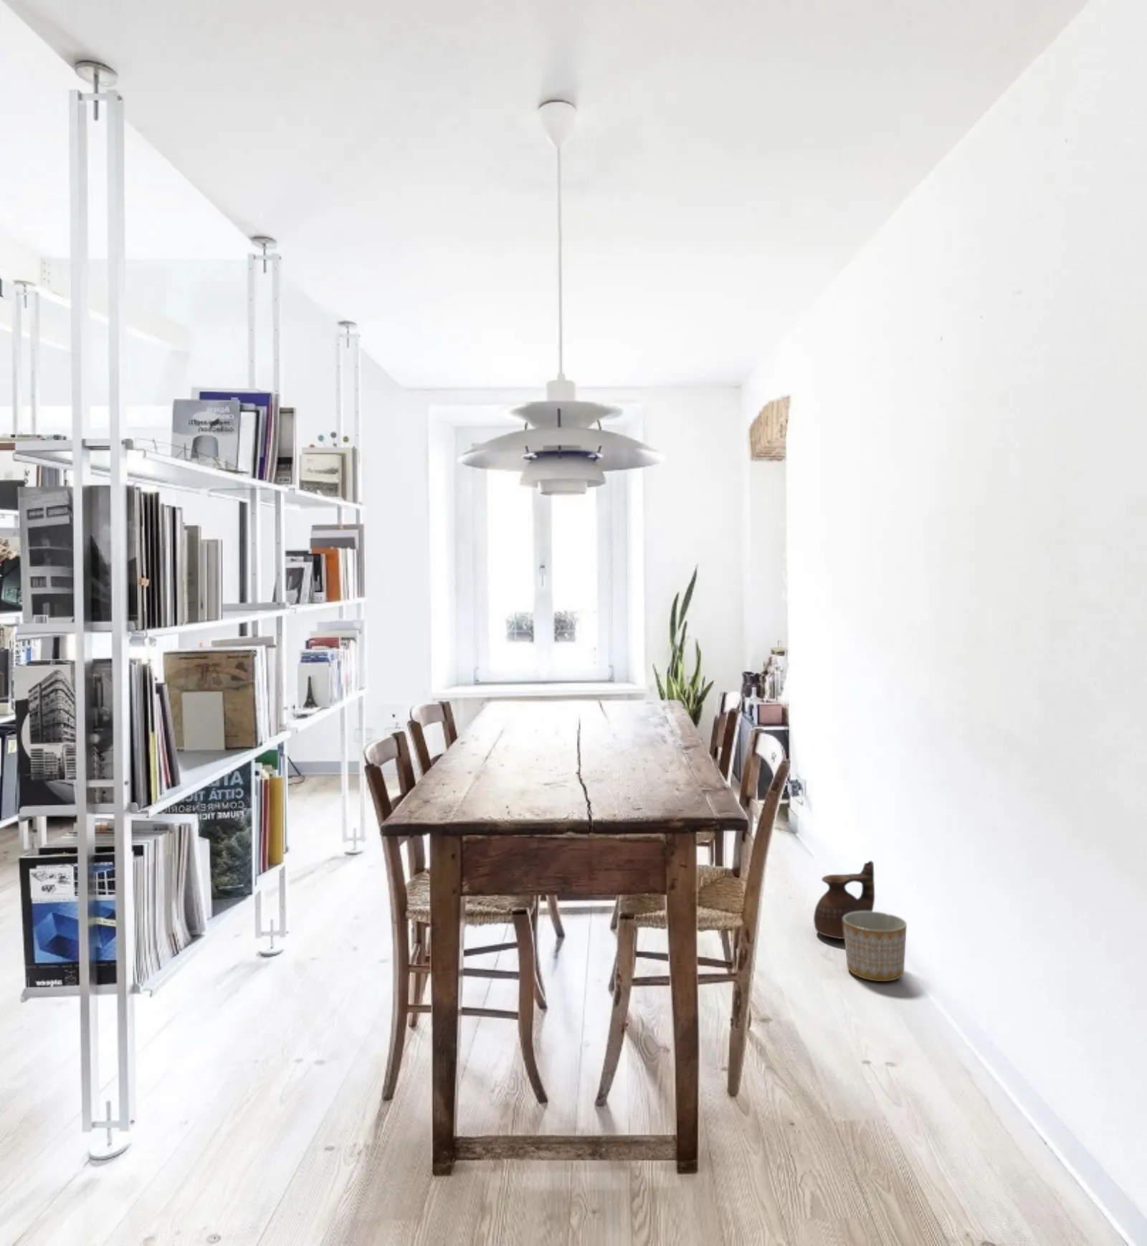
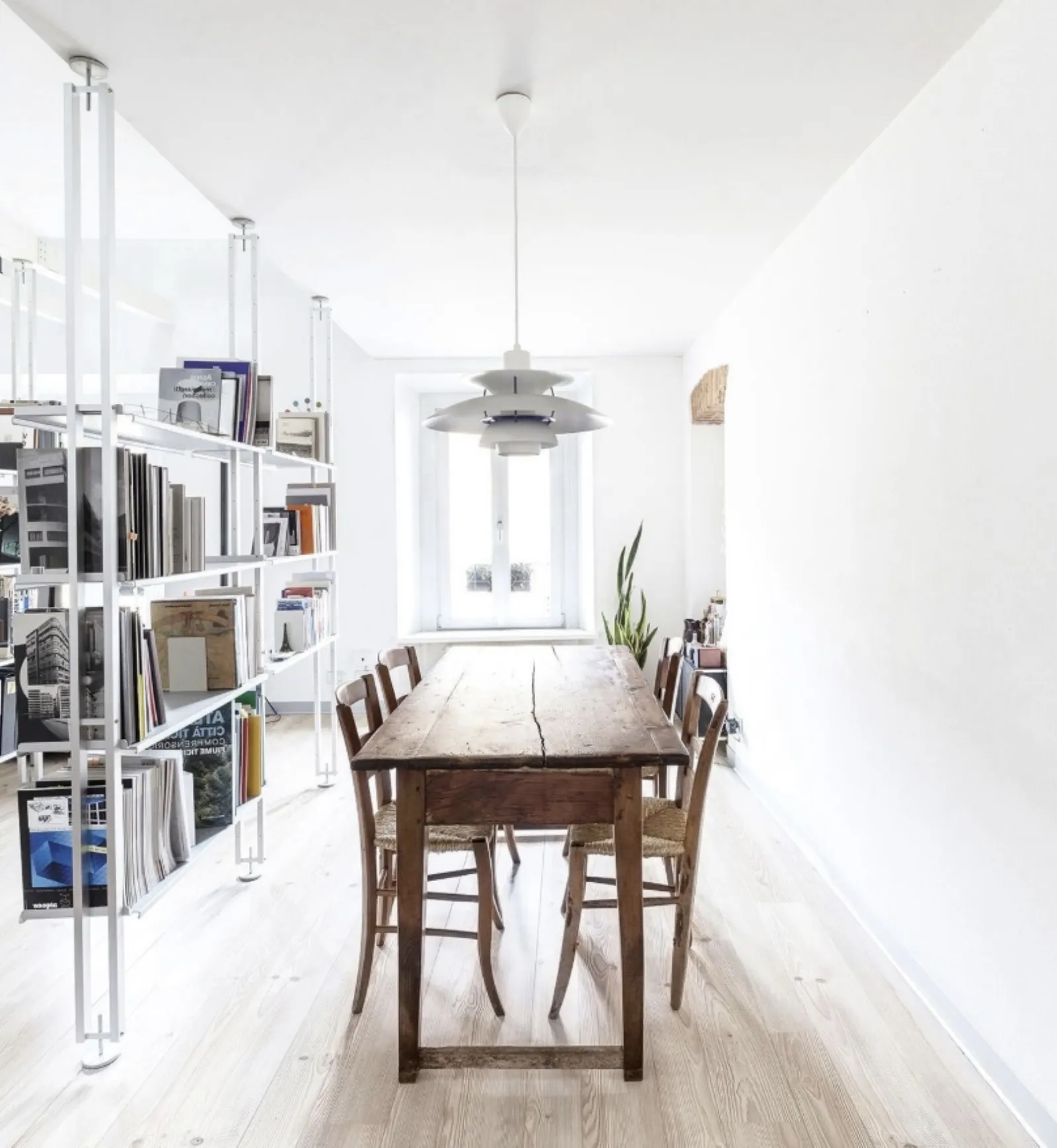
- ceramic jug (846, 900)
- planter (875, 946)
